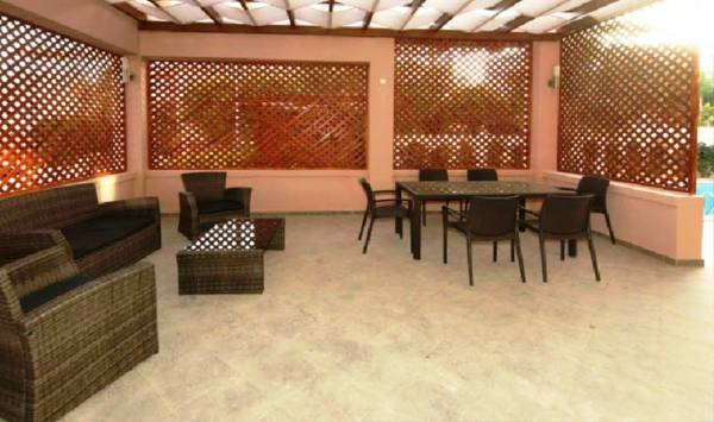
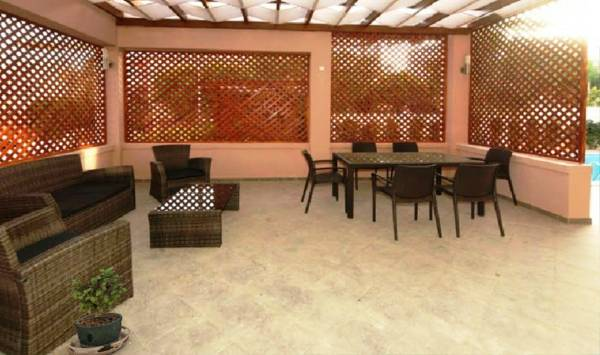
+ potted plant (101, 308)
